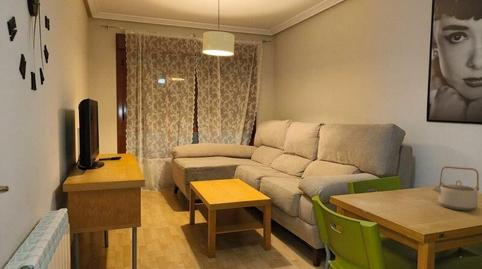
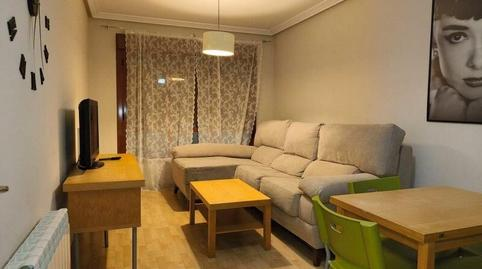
- teapot (454, 186)
